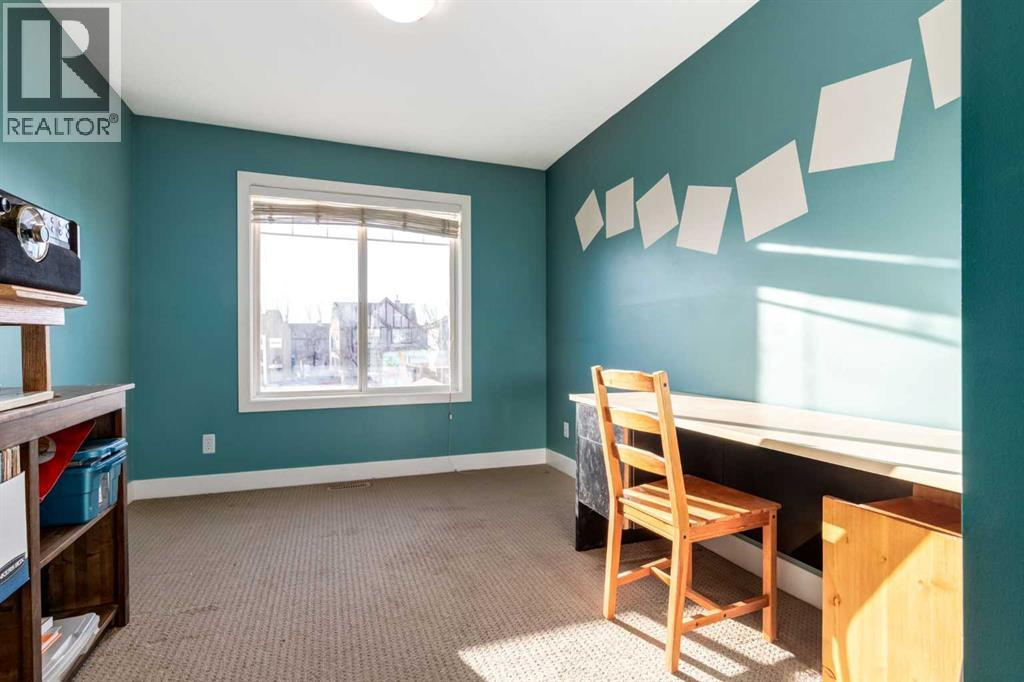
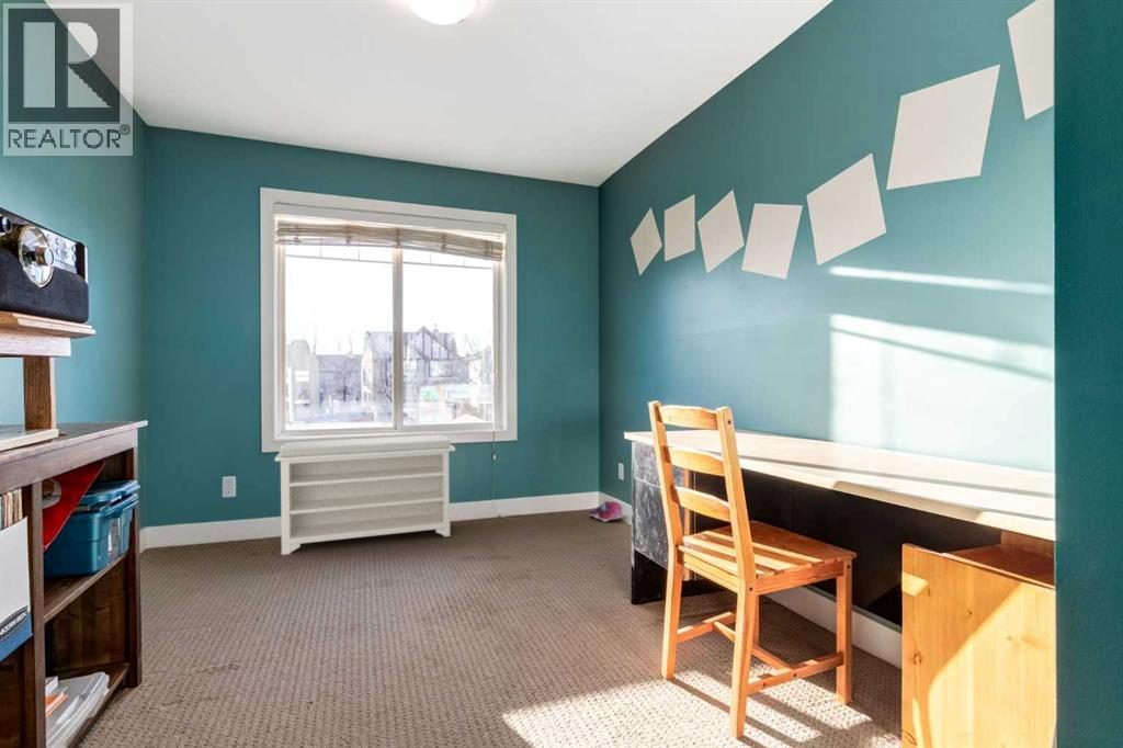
+ bench (368, 489)
+ plush toy (608, 509)
